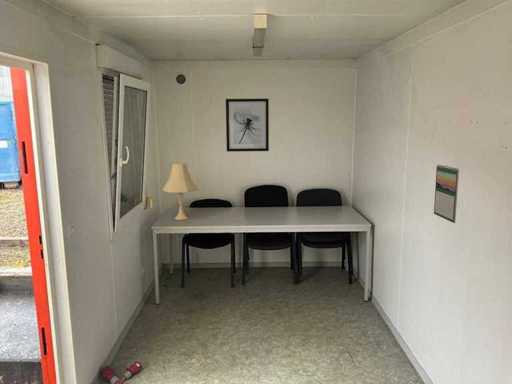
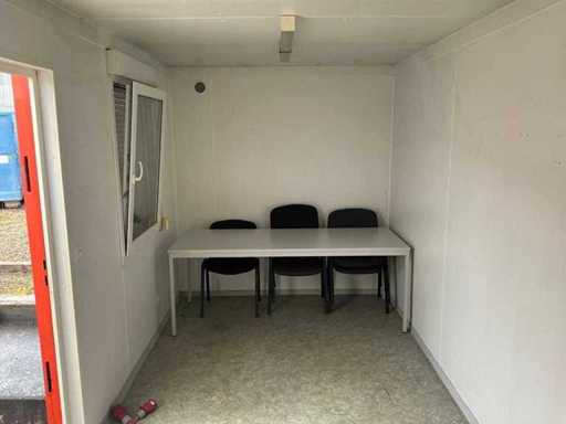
- desk lamp (180, 191)
- calendar (445, 192)
- wall art (247, 125)
